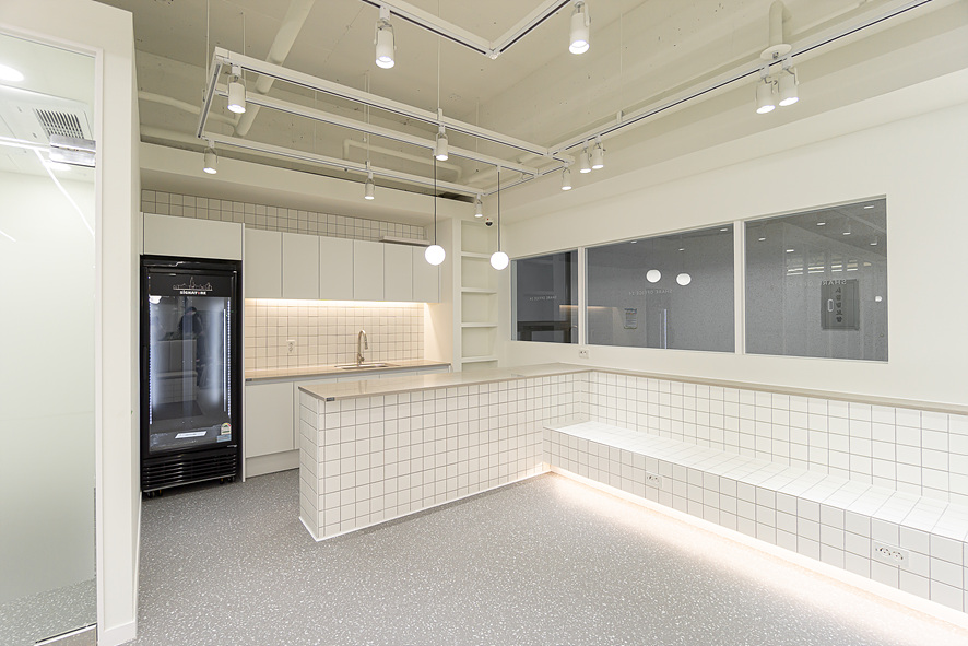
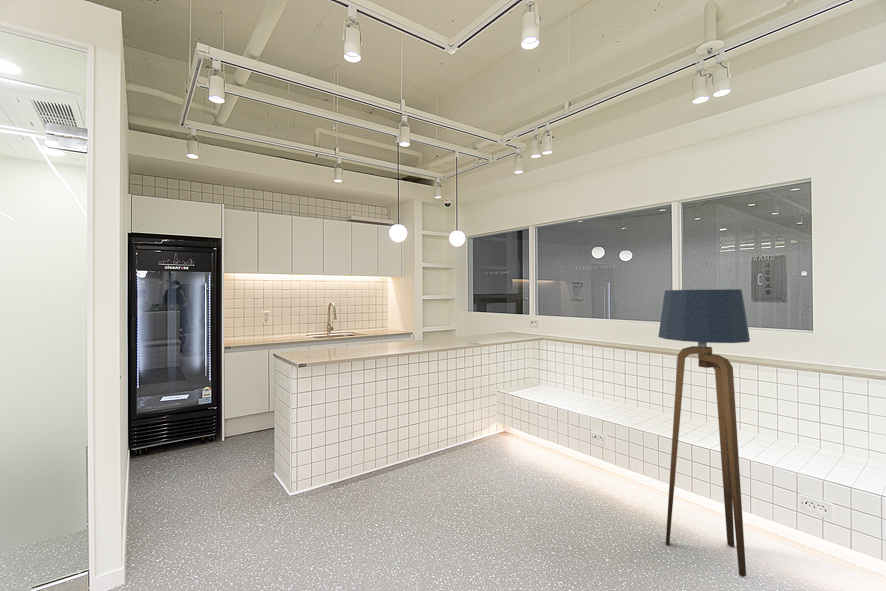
+ floor lamp (718, 420)
